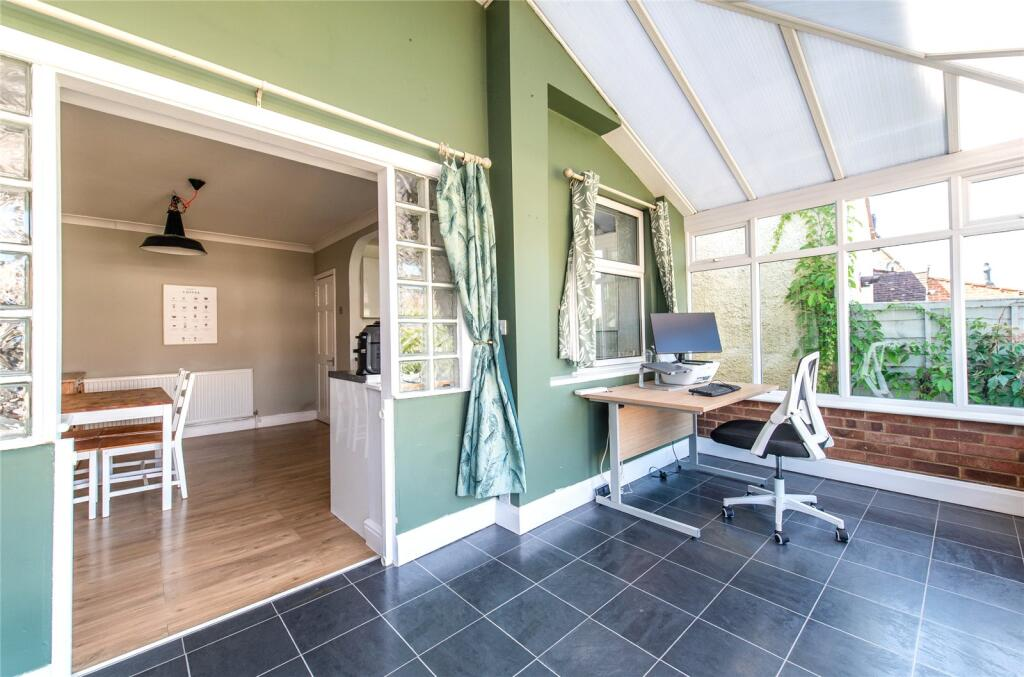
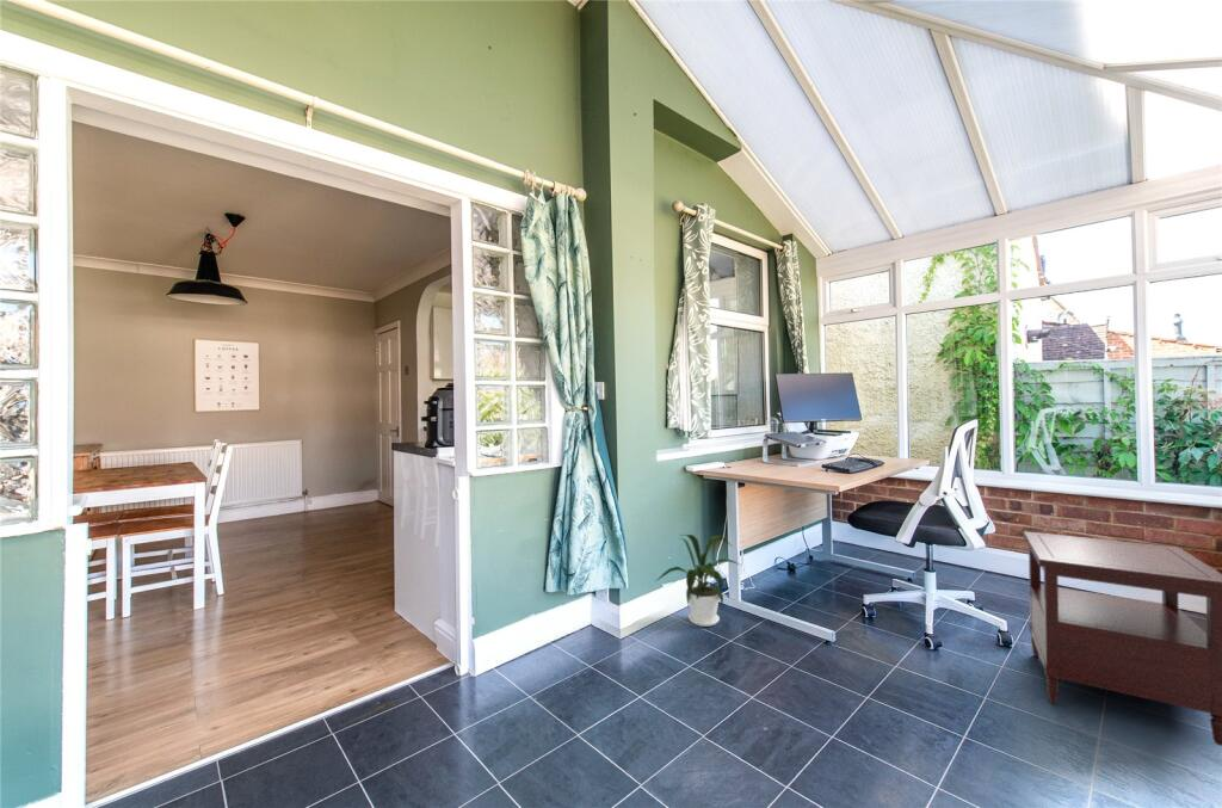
+ house plant (702, 575)
+ side table (1112, 623)
